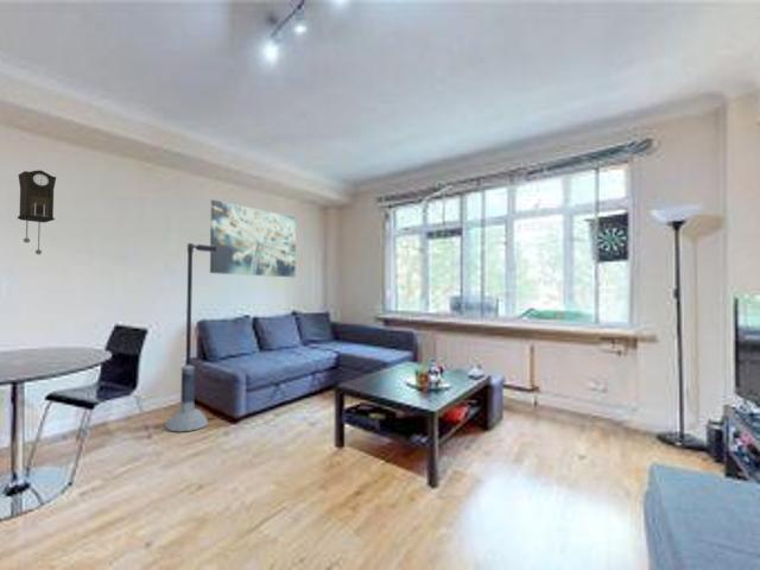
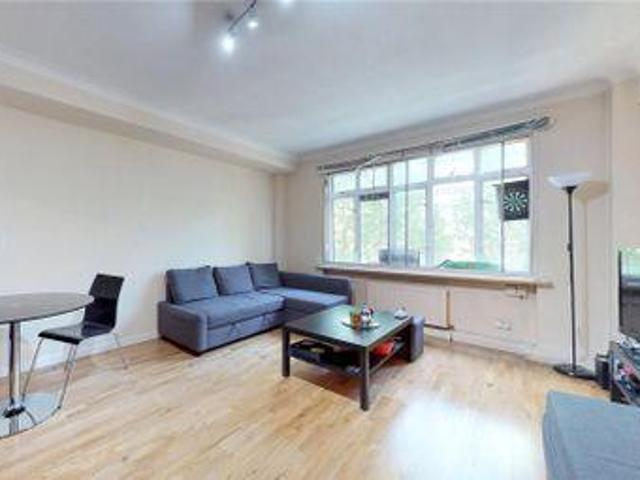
- wall art (256, 242)
- pendulum clock (36, 213)
- floor lamp (190, 332)
